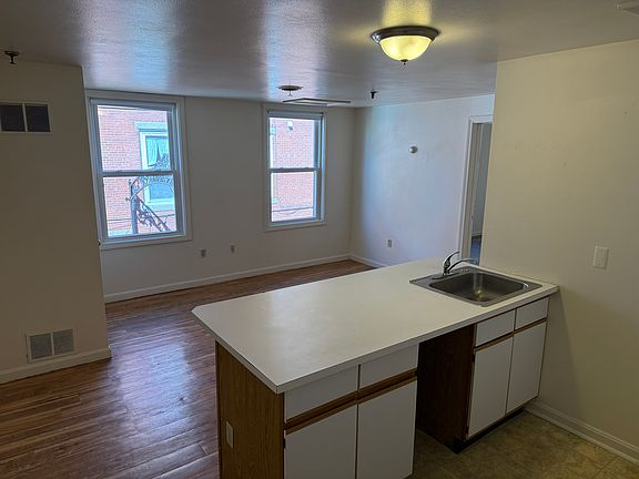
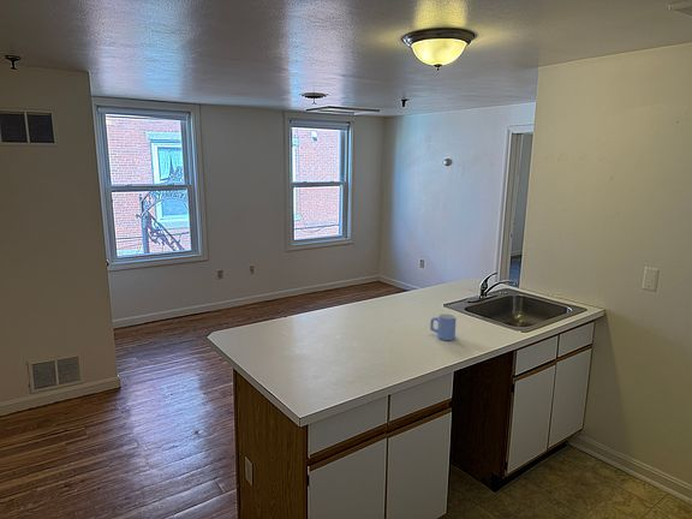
+ mug (442, 326)
